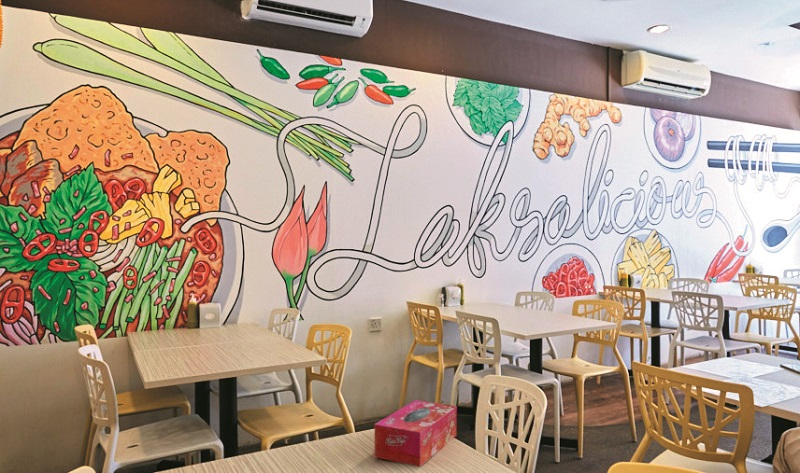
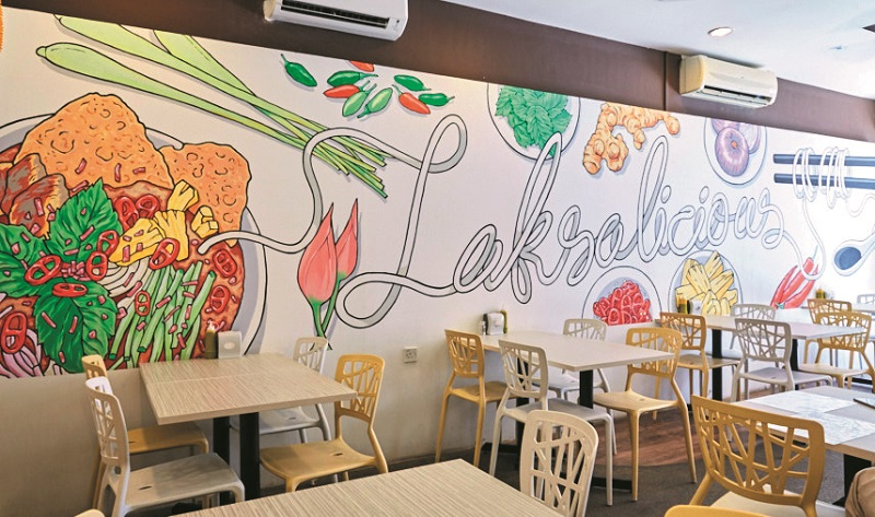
- tissue box (417, 430)
